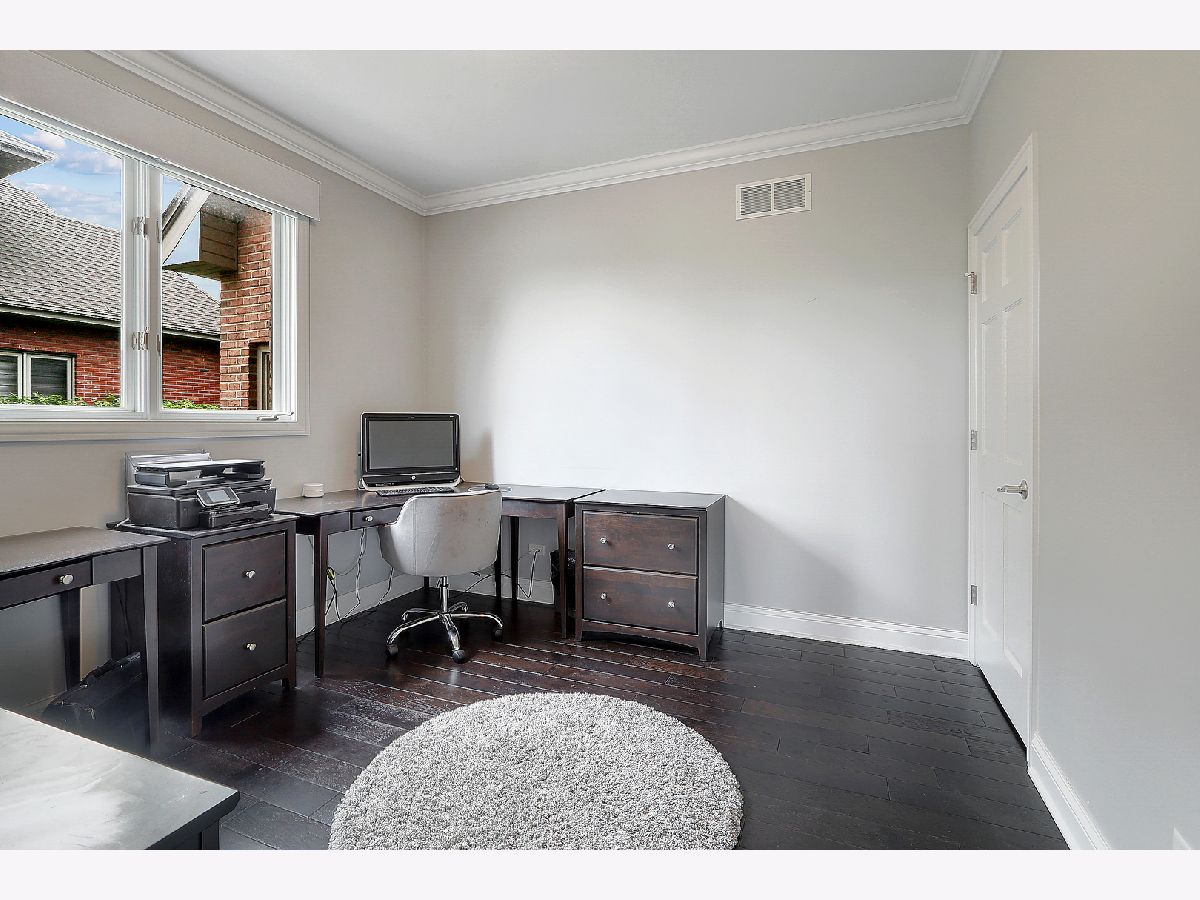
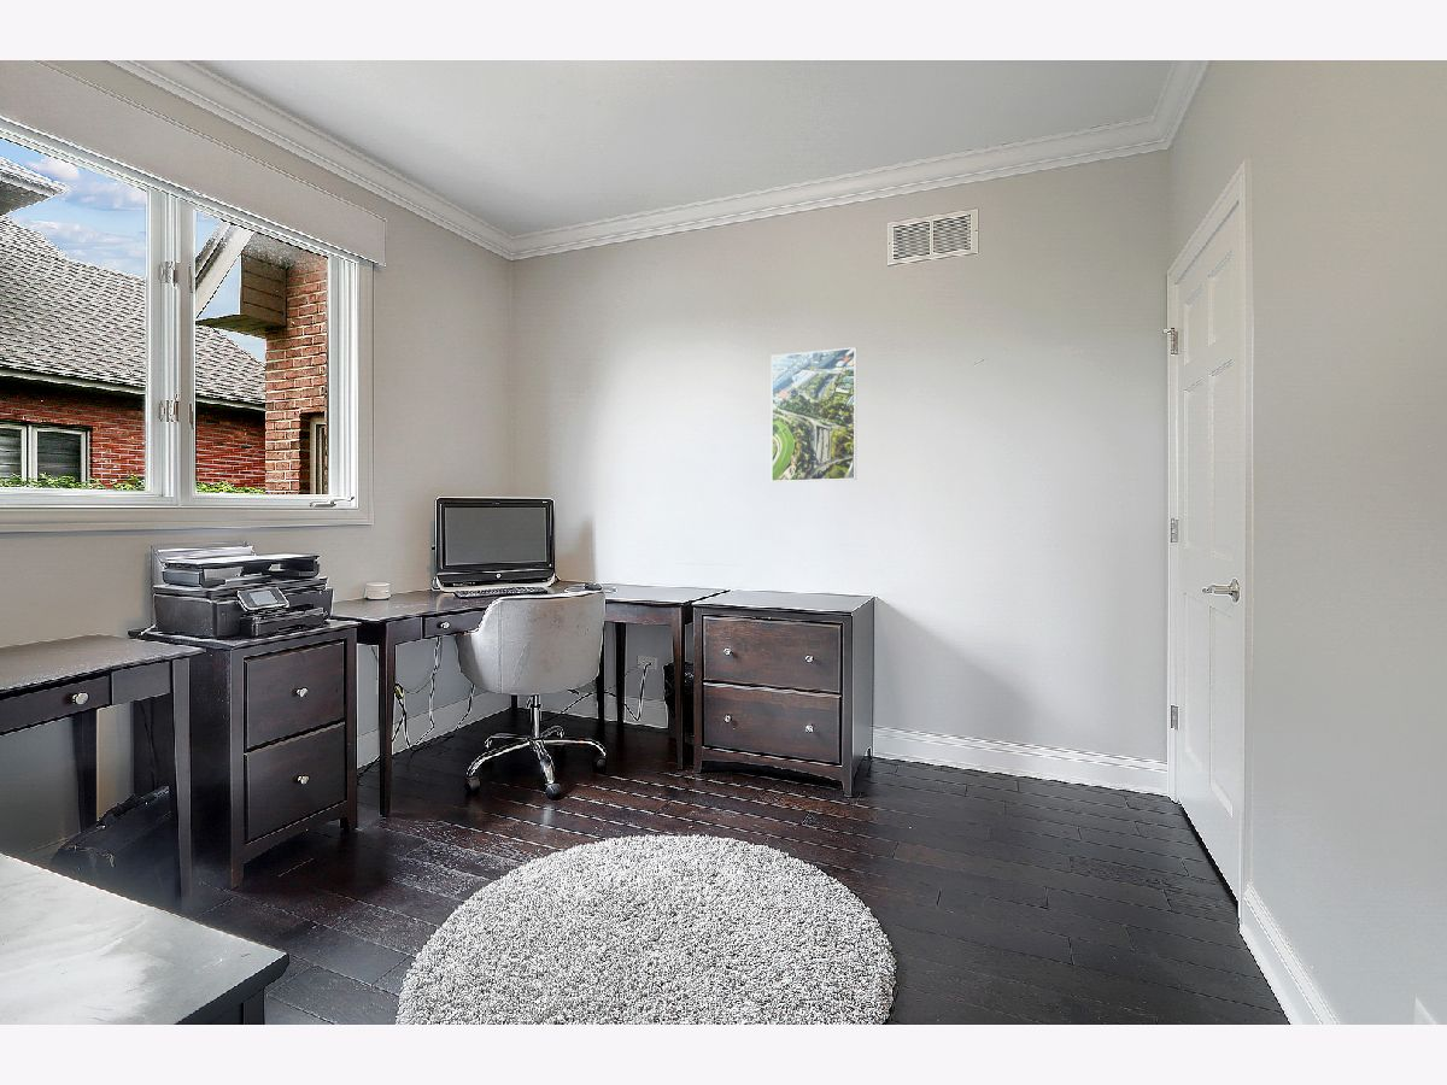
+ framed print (813, 416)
